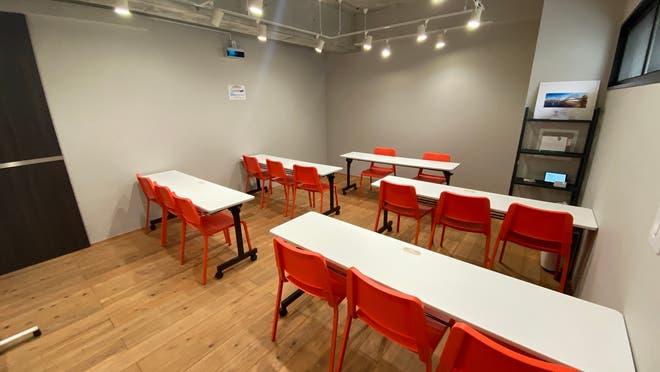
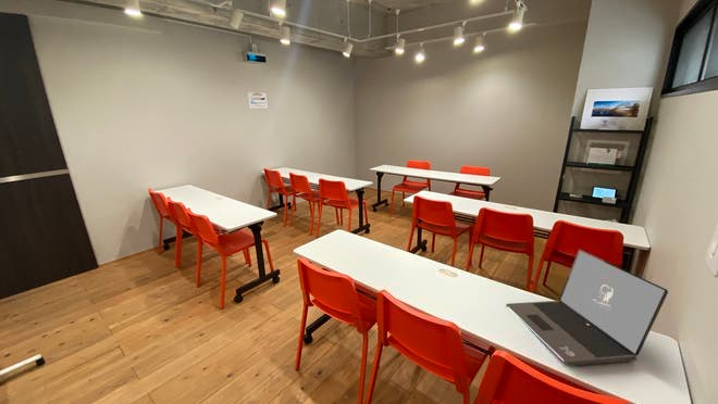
+ laptop (573, 299)
